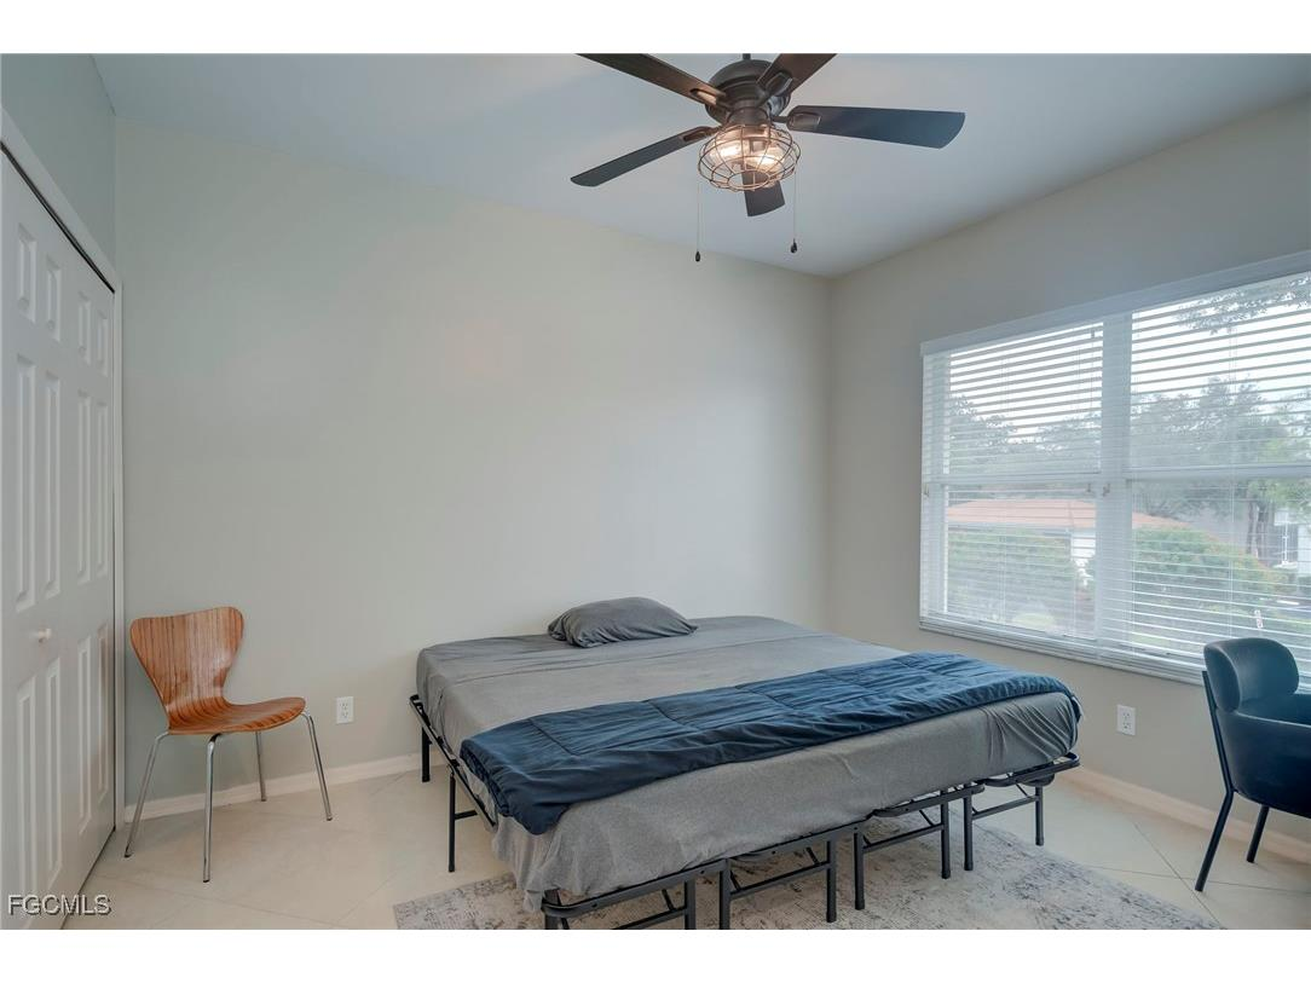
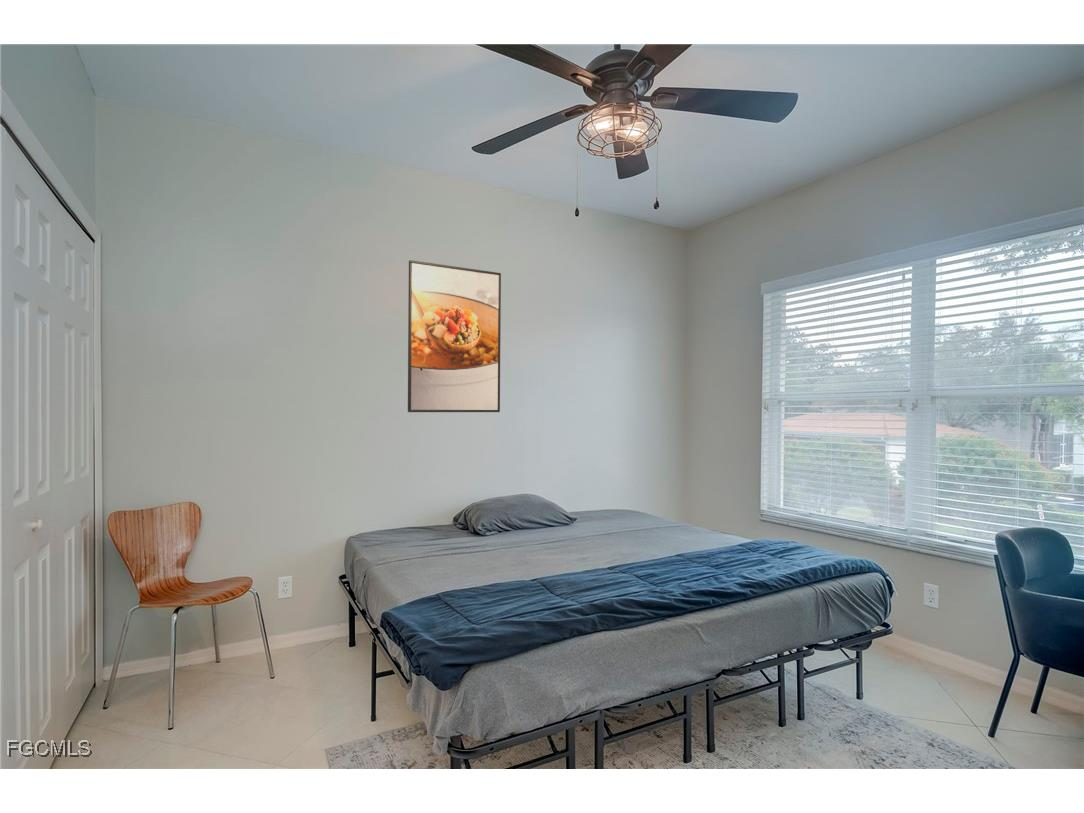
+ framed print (456, 339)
